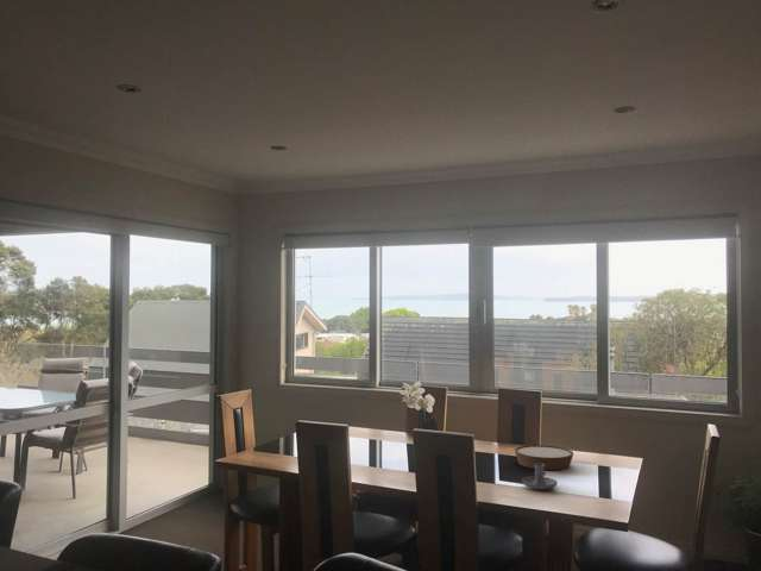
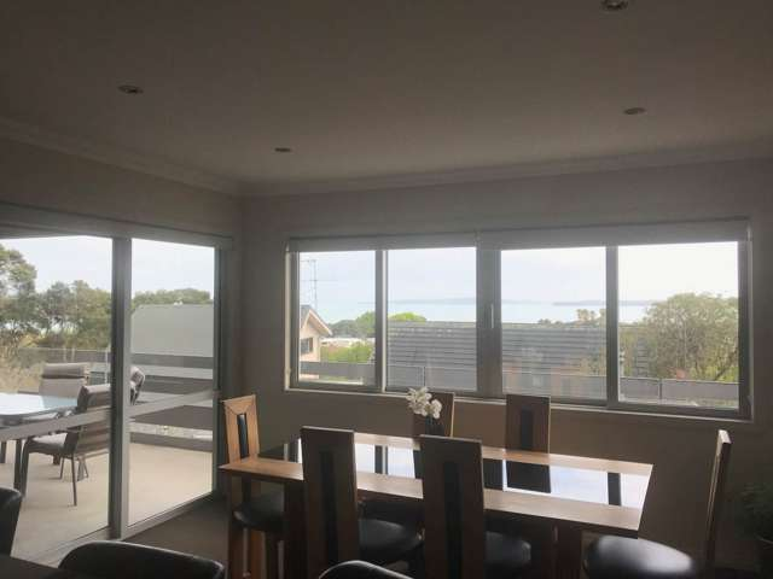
- bowl (543, 457)
- candle holder (539, 475)
